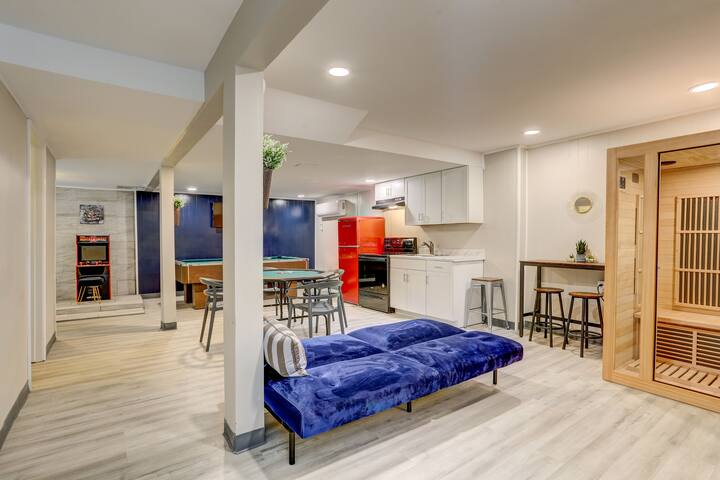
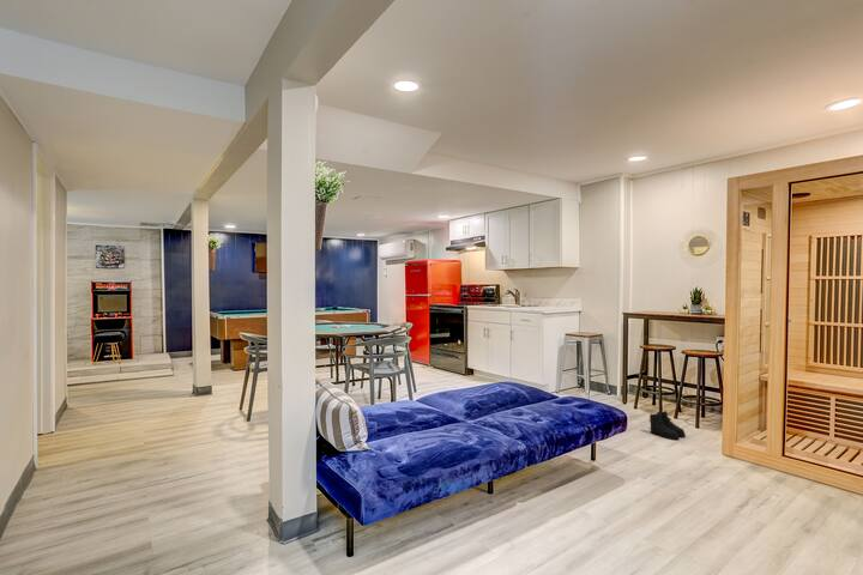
+ boots (666, 423)
